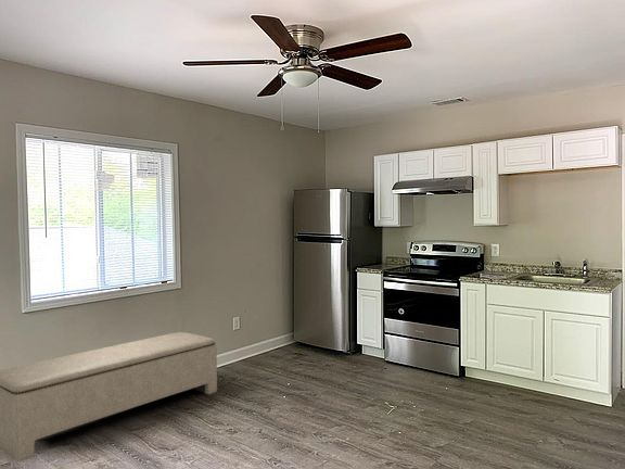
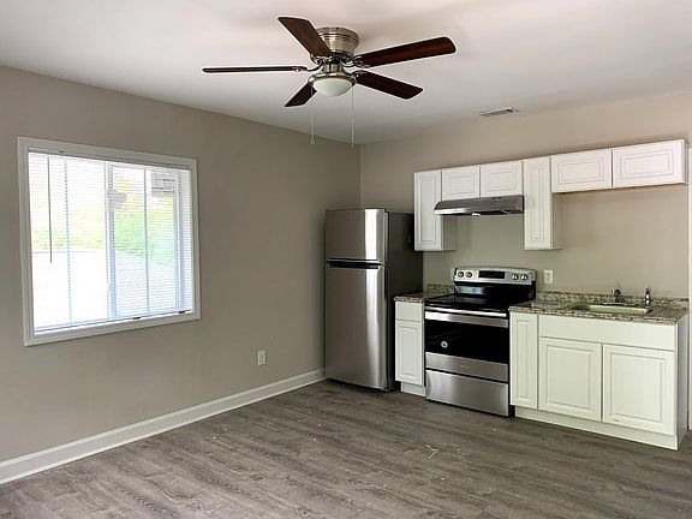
- bench (116, 382)
